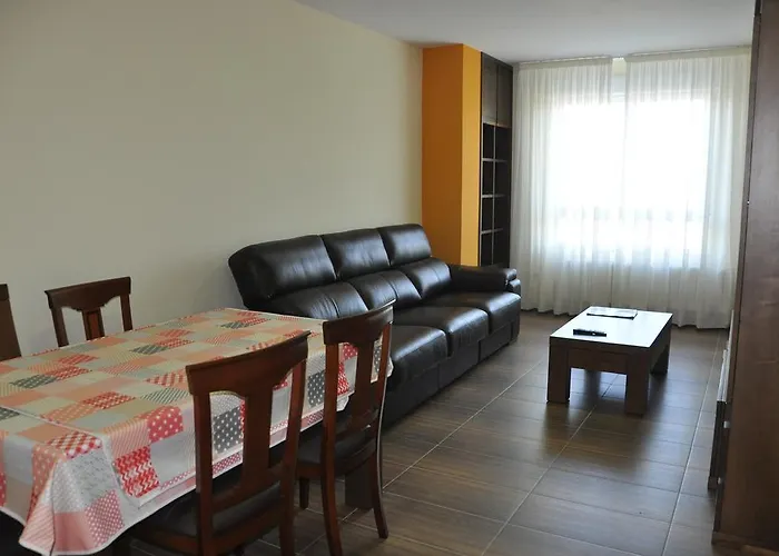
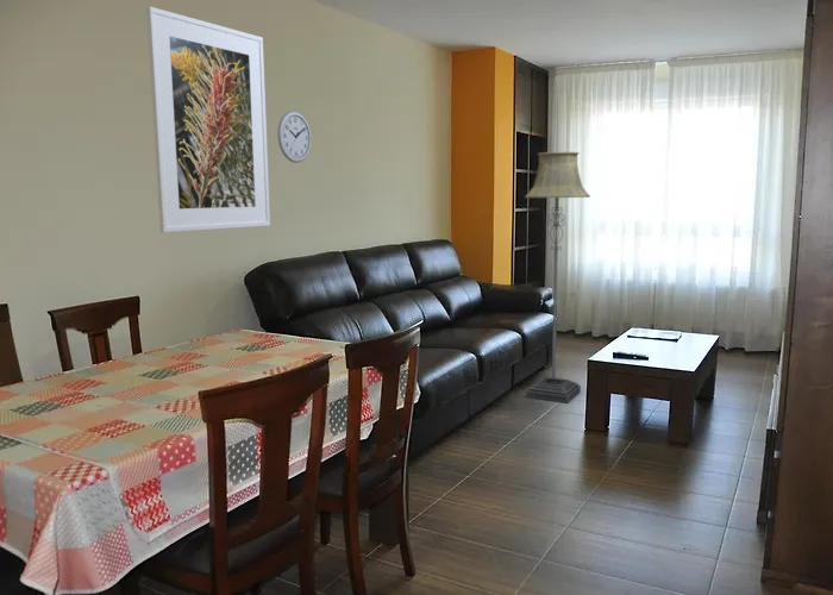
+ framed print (214, 127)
+ floor lamp (556, 276)
+ wall clock (295, 137)
